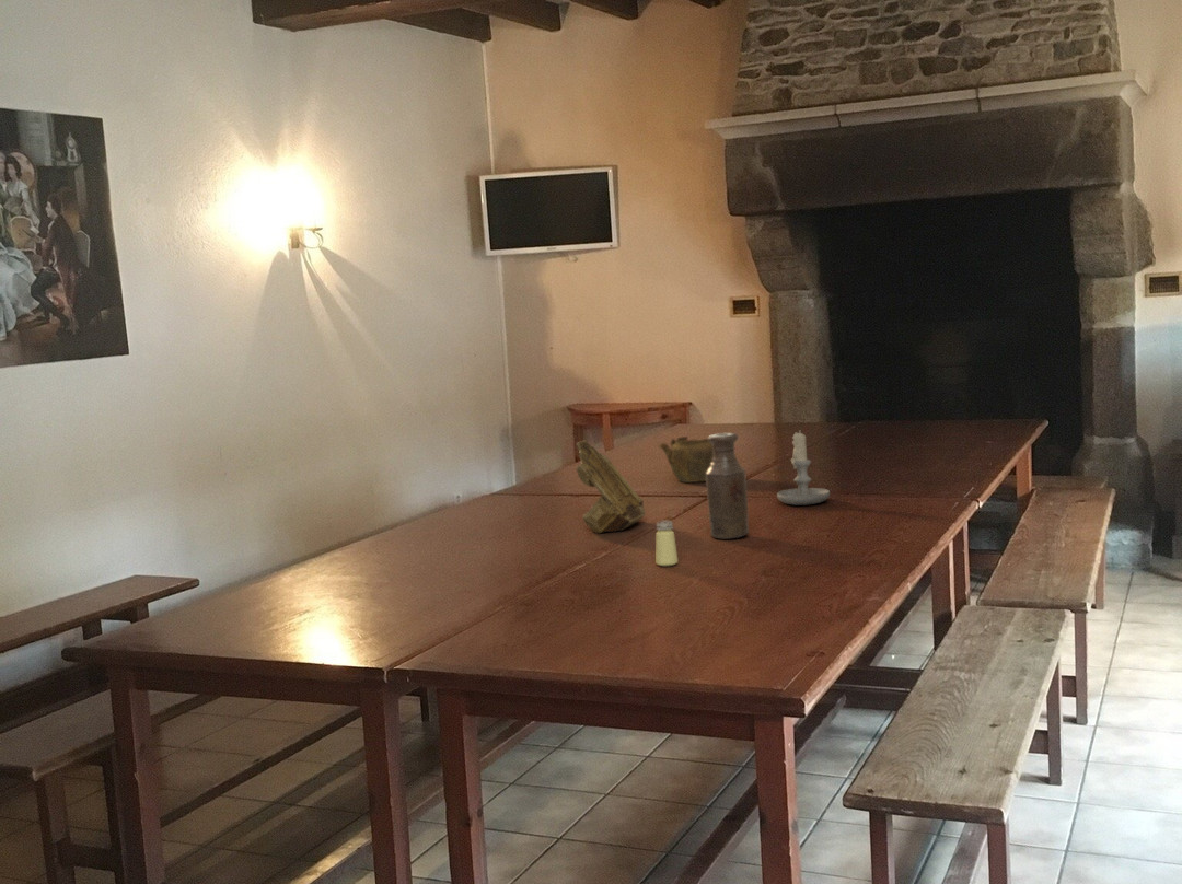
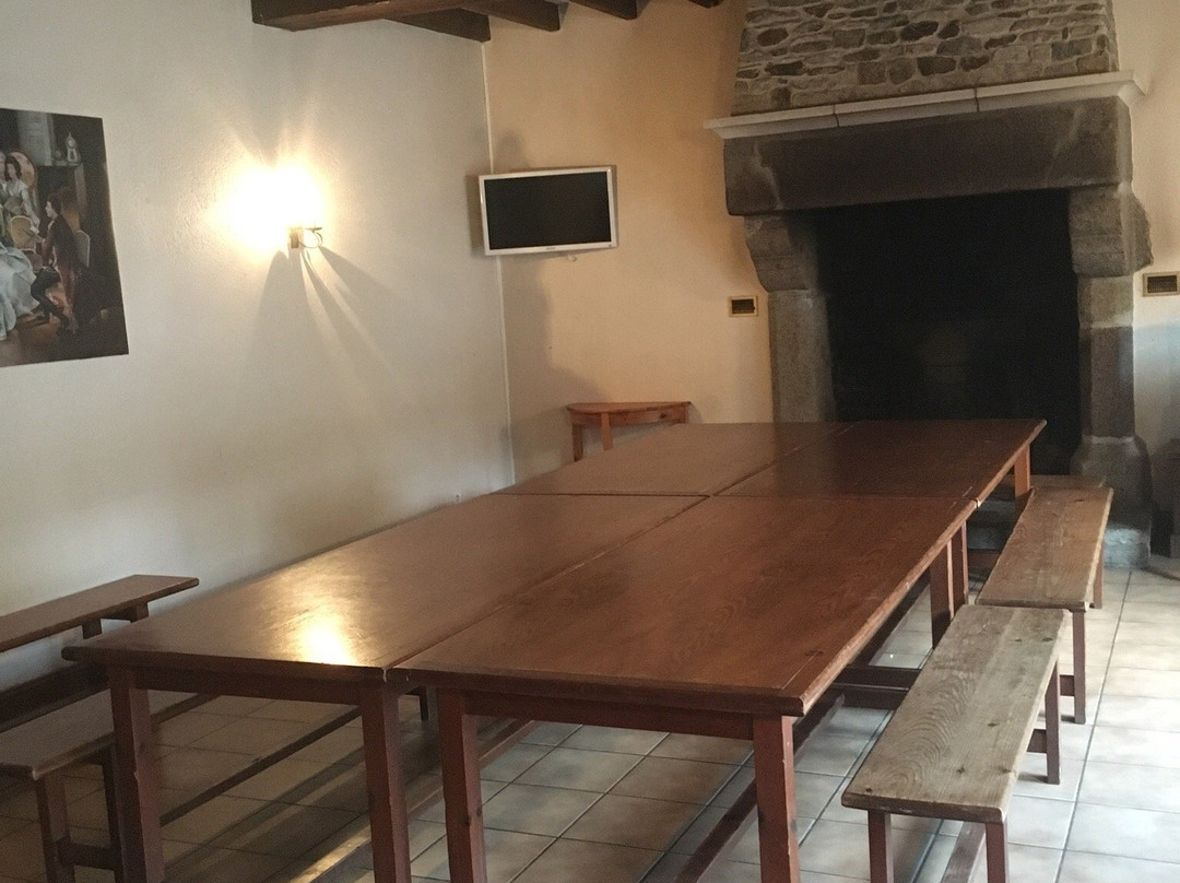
- wall caddy (609, 484)
- saltshaker (665, 542)
- teapot (691, 458)
- candle (801, 466)
- bottle (726, 485)
